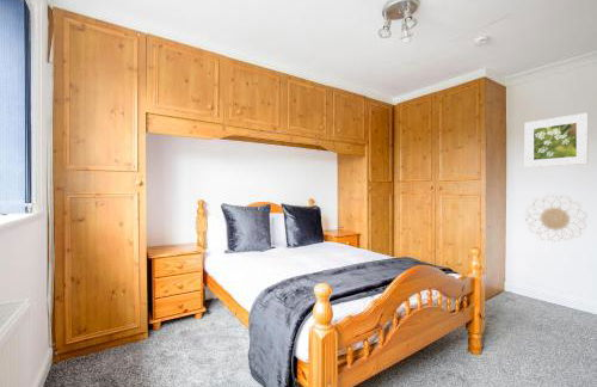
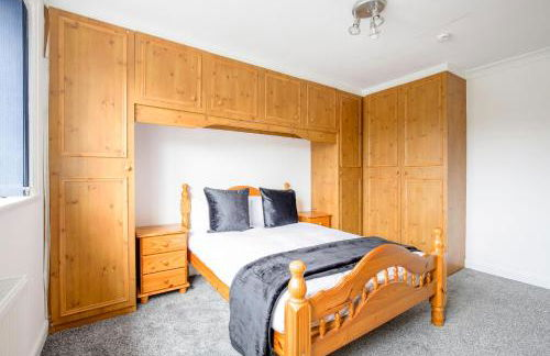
- decorative wall piece (554, 217)
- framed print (554, 141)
